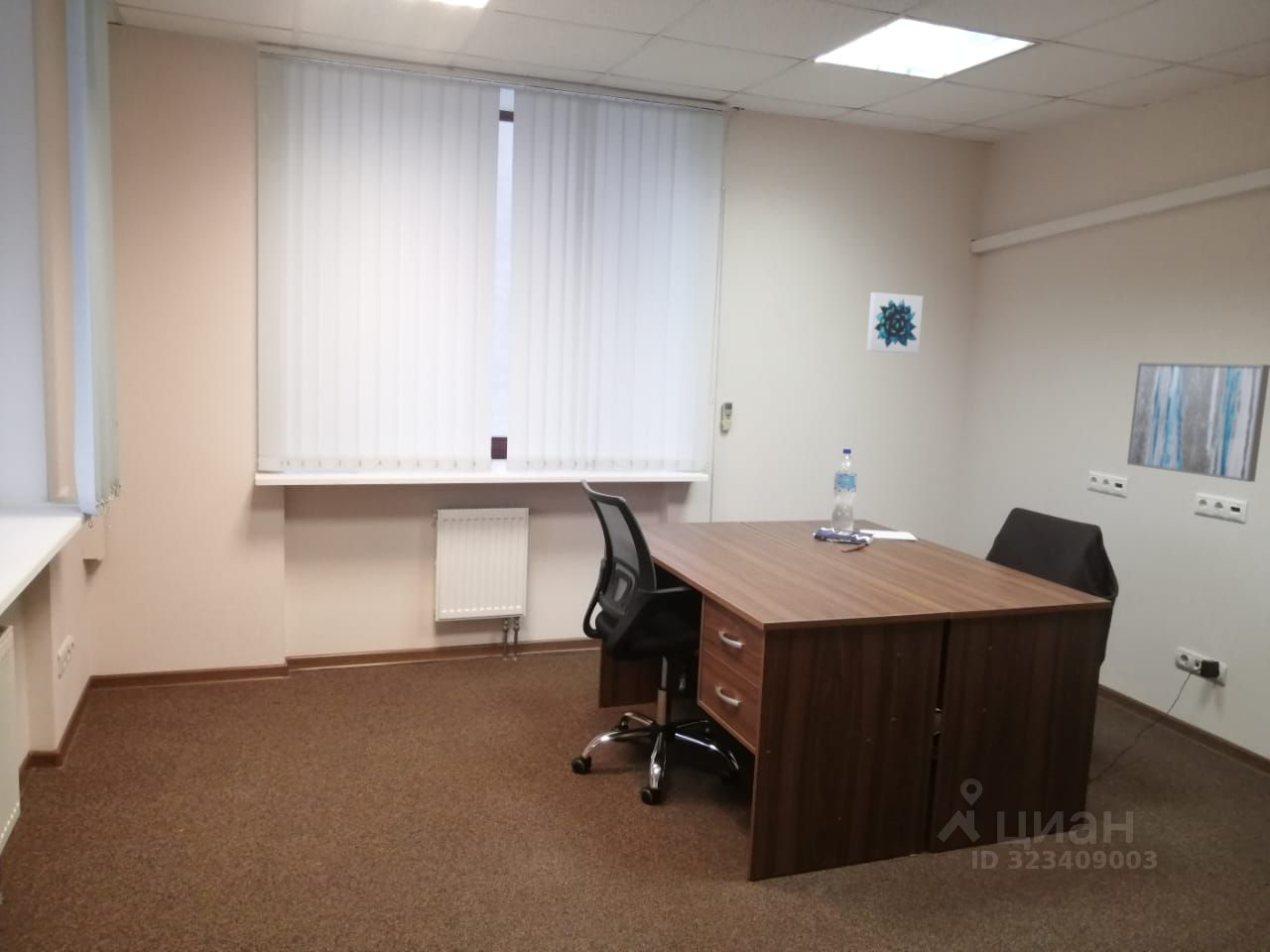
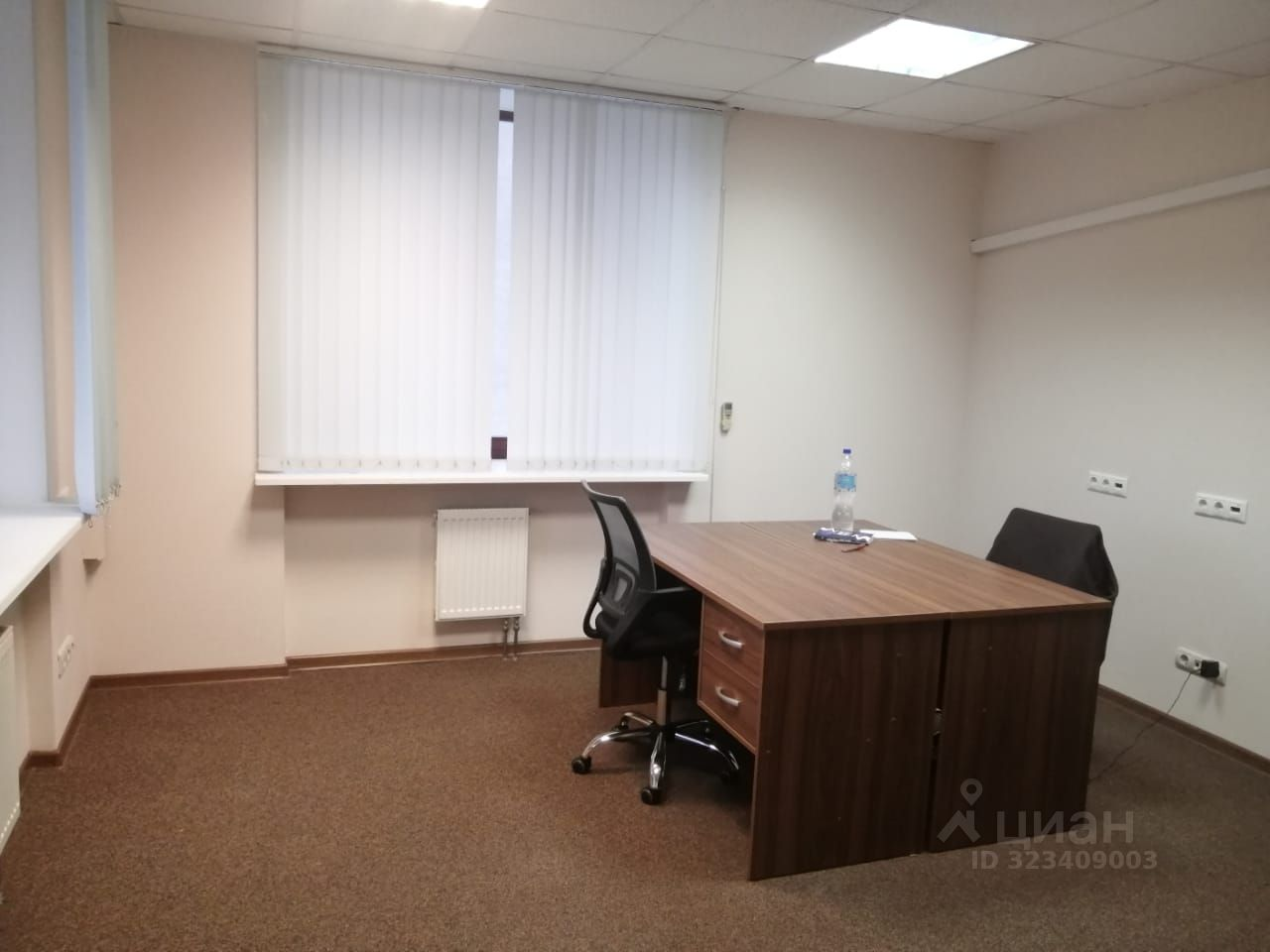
- wall art (894, 322)
- wall art (1193, 417)
